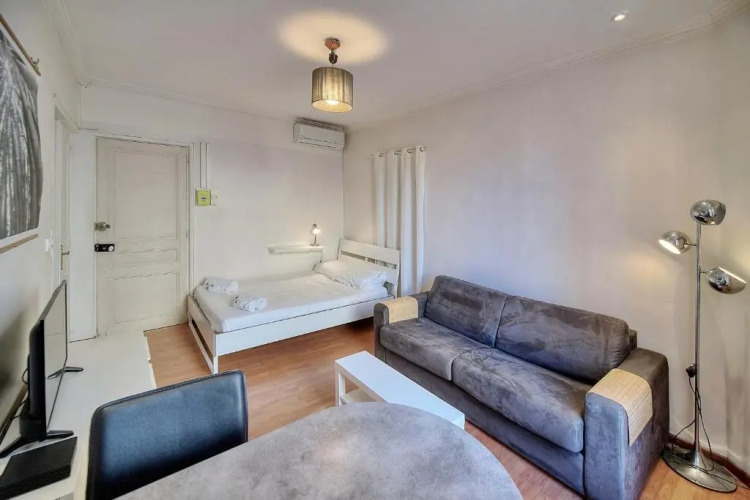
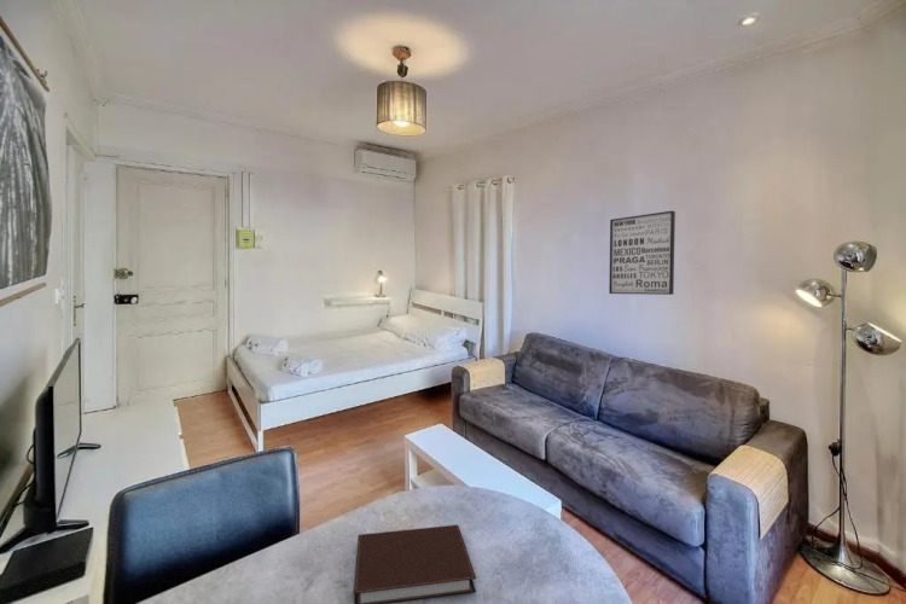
+ notebook (412, 559)
+ wall art (639, 255)
